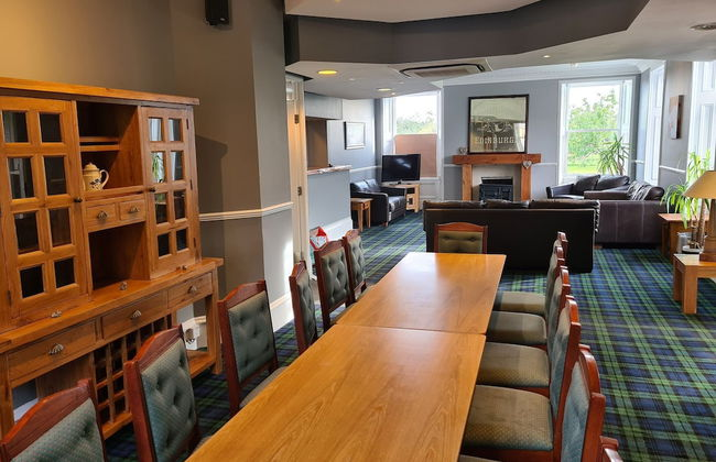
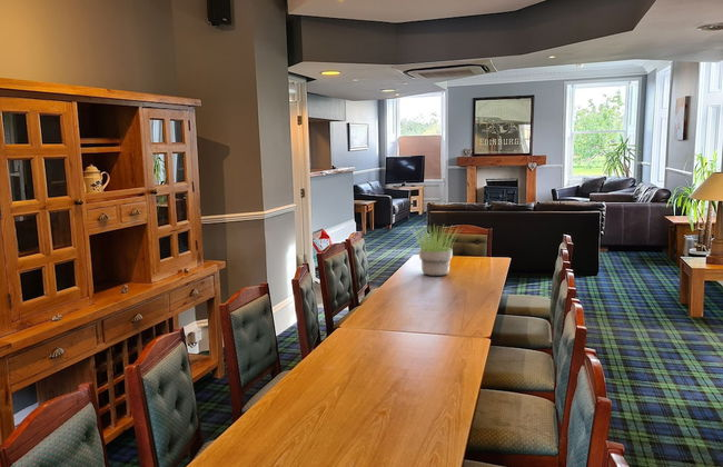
+ potted plant (435, 250)
